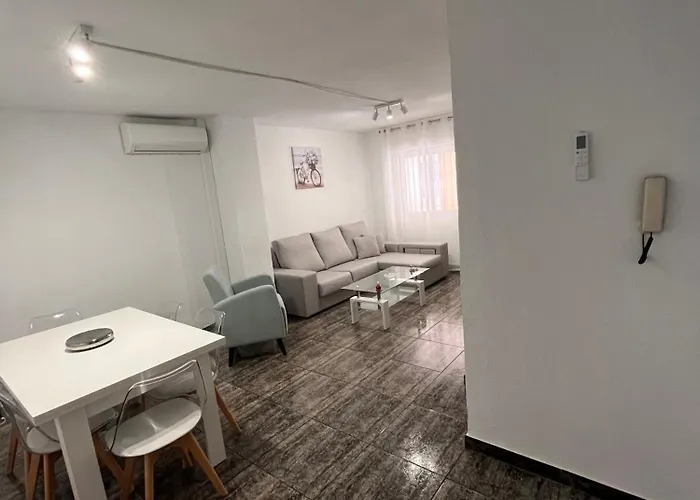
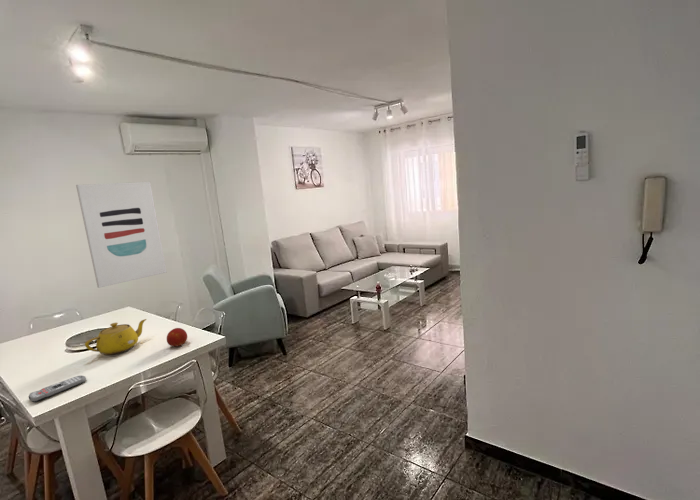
+ teapot (118, 336)
+ fruit (176, 336)
+ remote control (58, 387)
+ wall art (125, 232)
